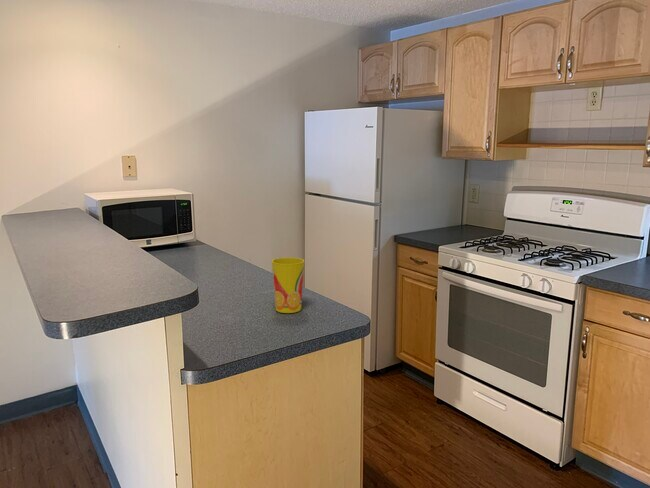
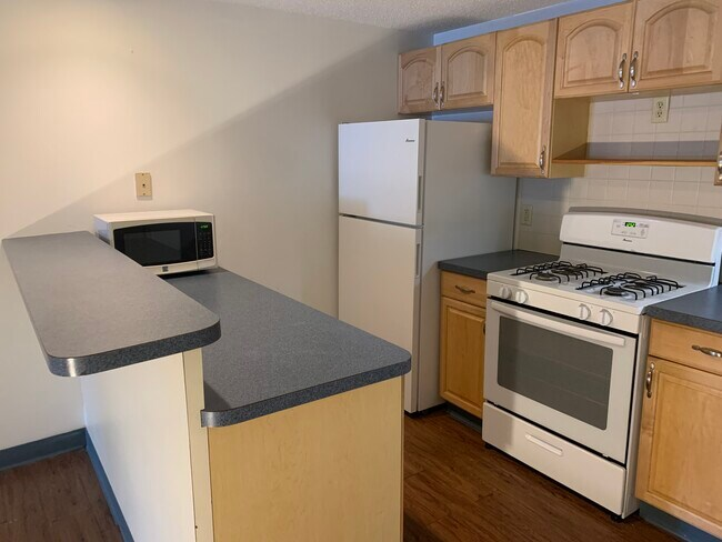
- cup (288, 285)
